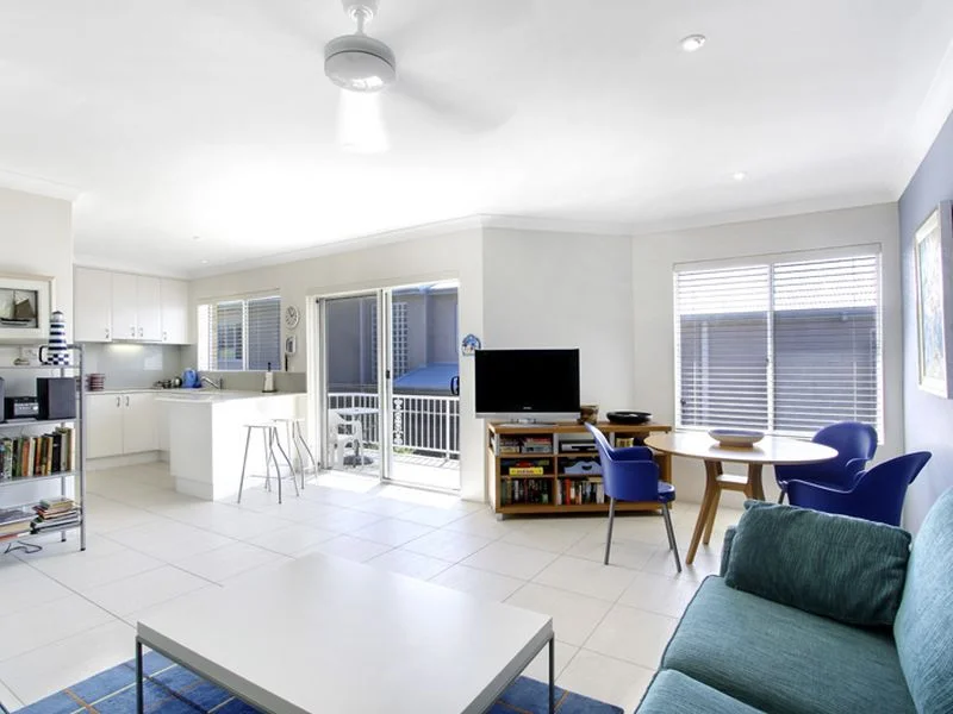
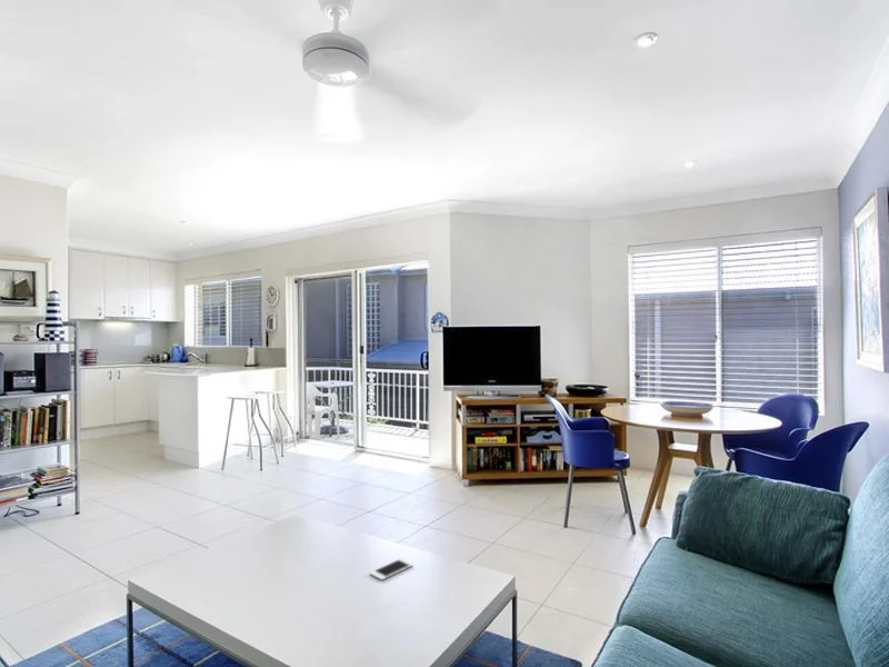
+ cell phone (391, 568)
